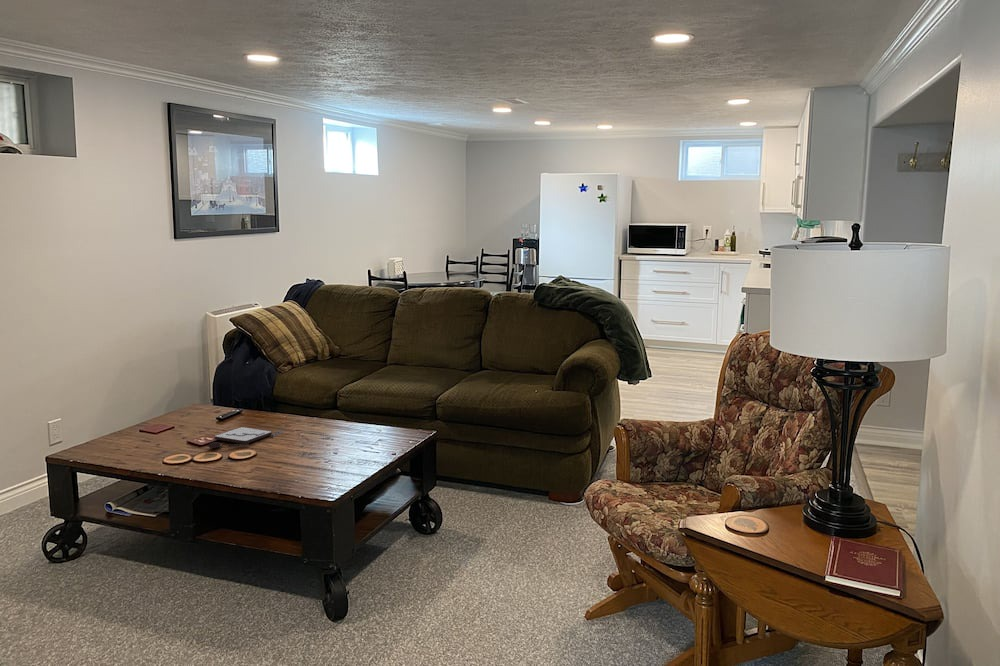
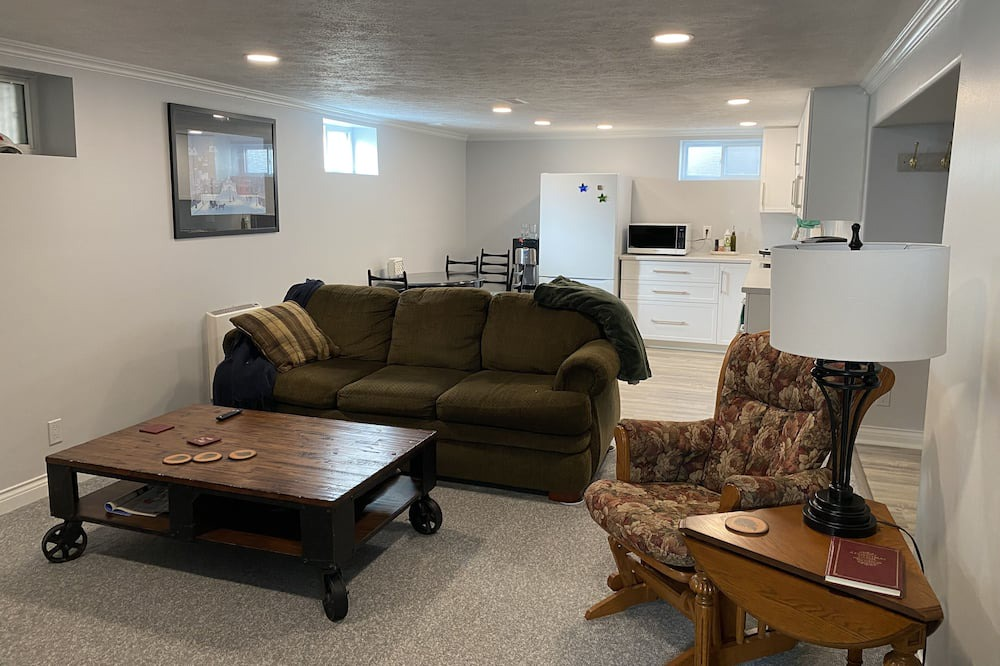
- board game (239, 436)
